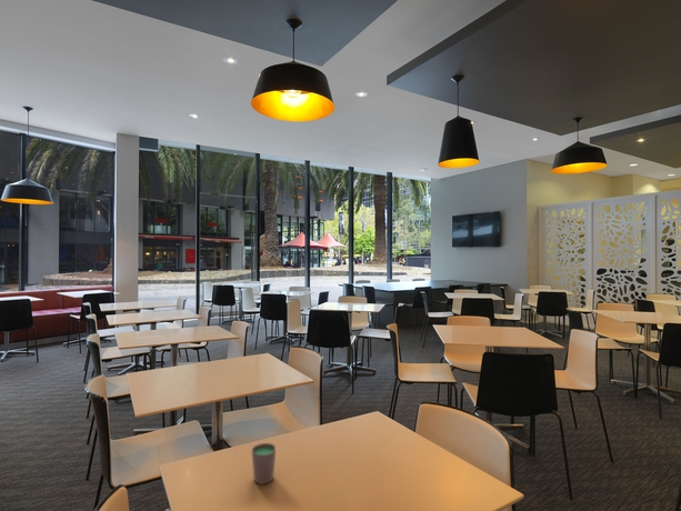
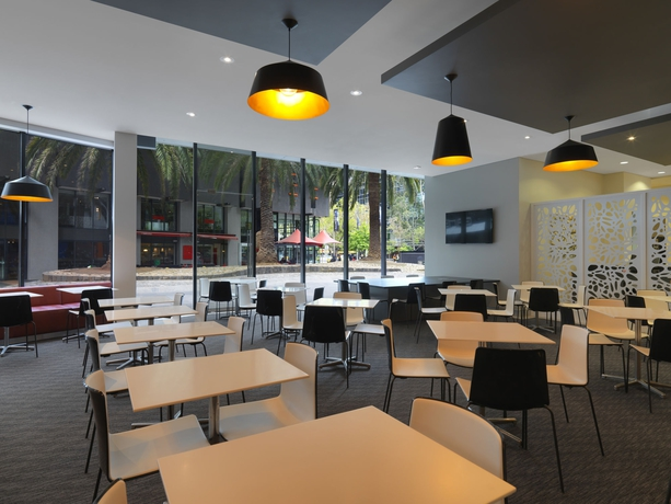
- cup (263, 463)
